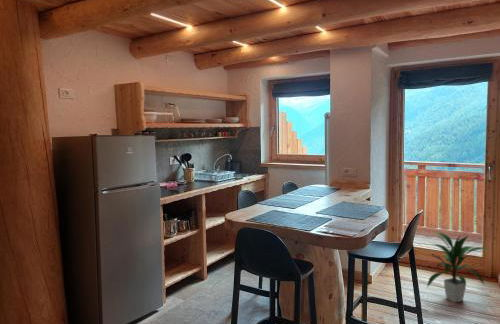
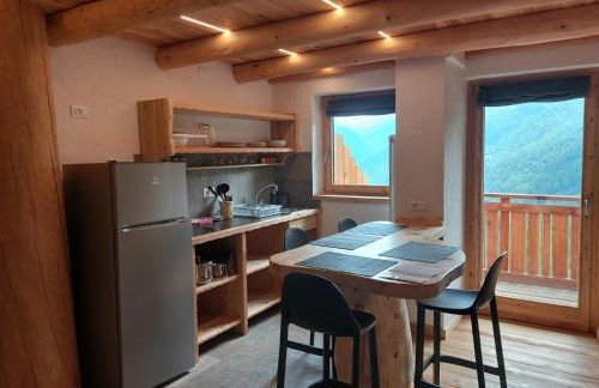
- indoor plant (452, 264)
